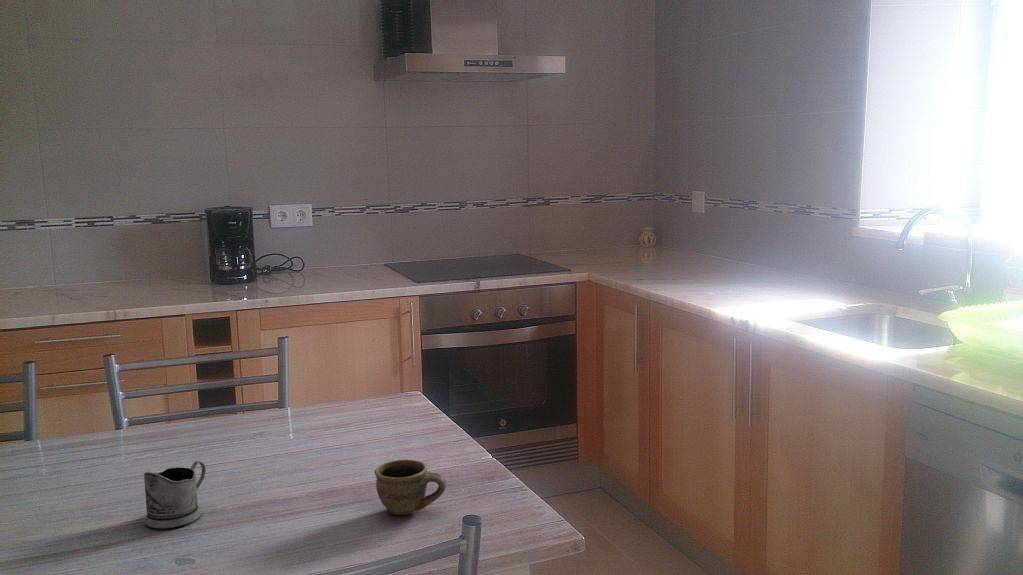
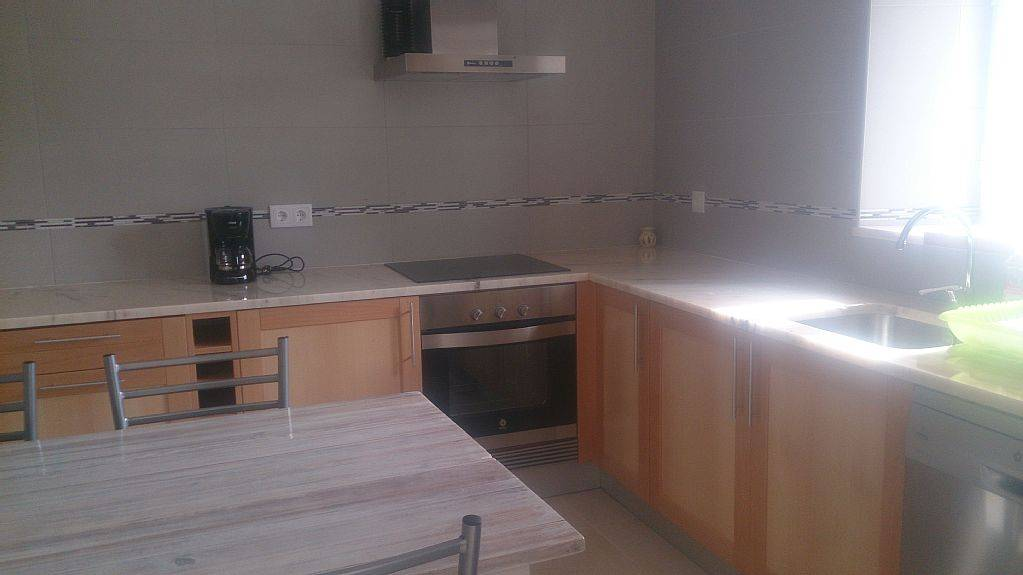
- tea glass holder (178, 488)
- cup (410, 490)
